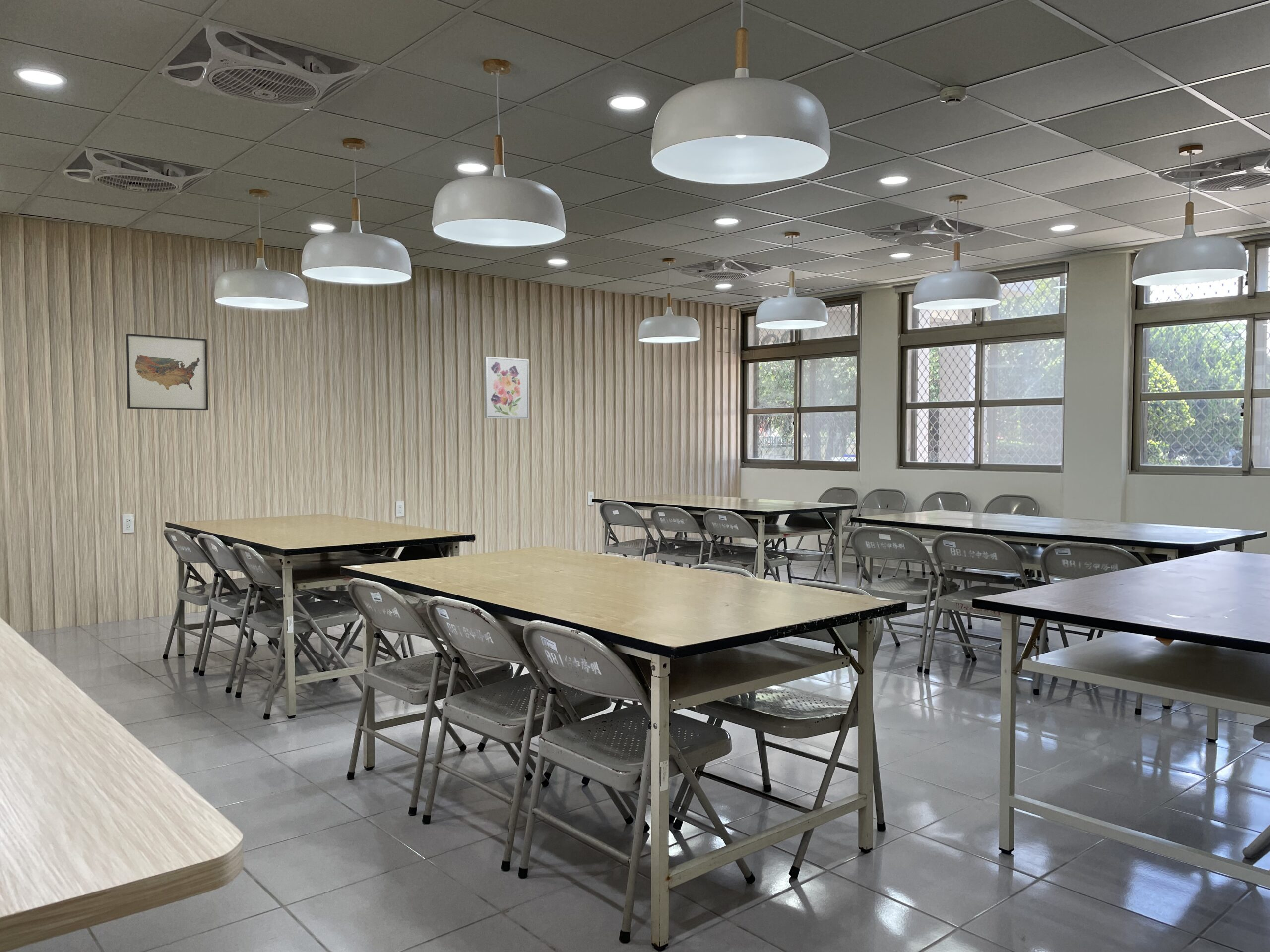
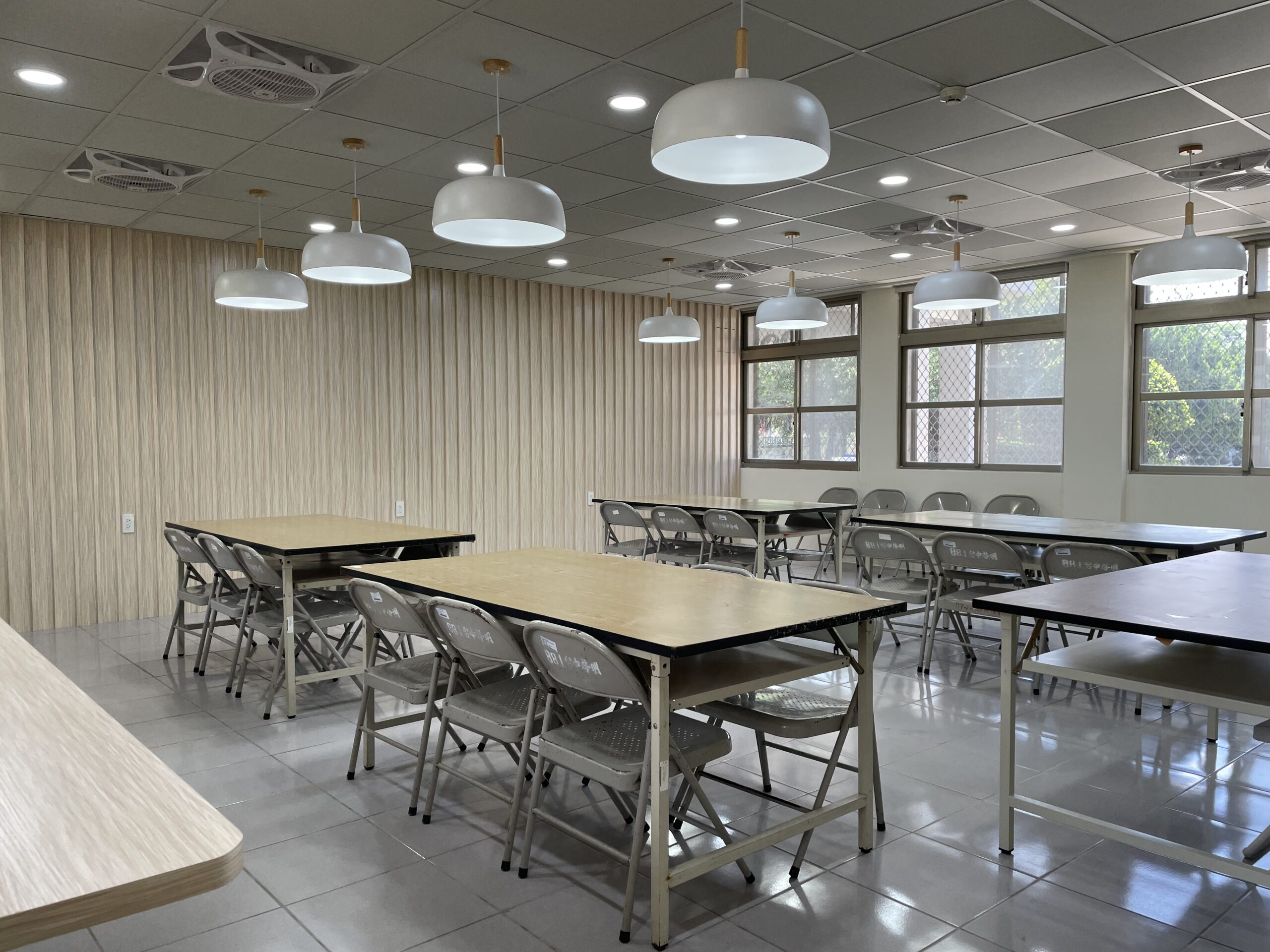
- wall art (168, 373)
- wall art (507, 388)
